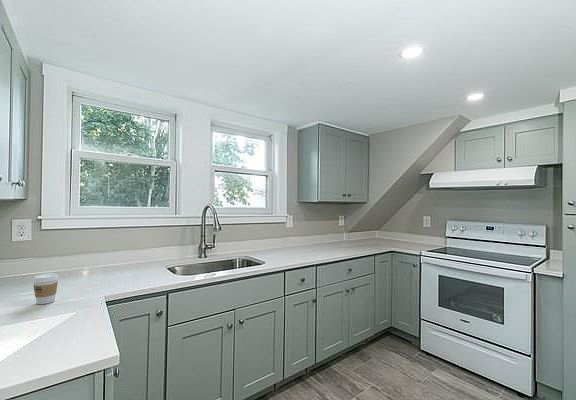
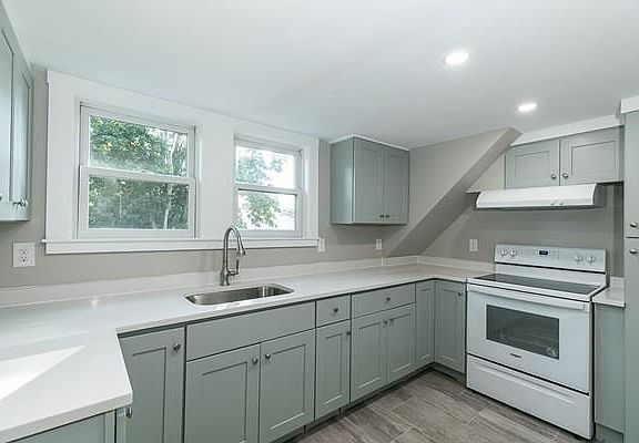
- coffee cup (45, 288)
